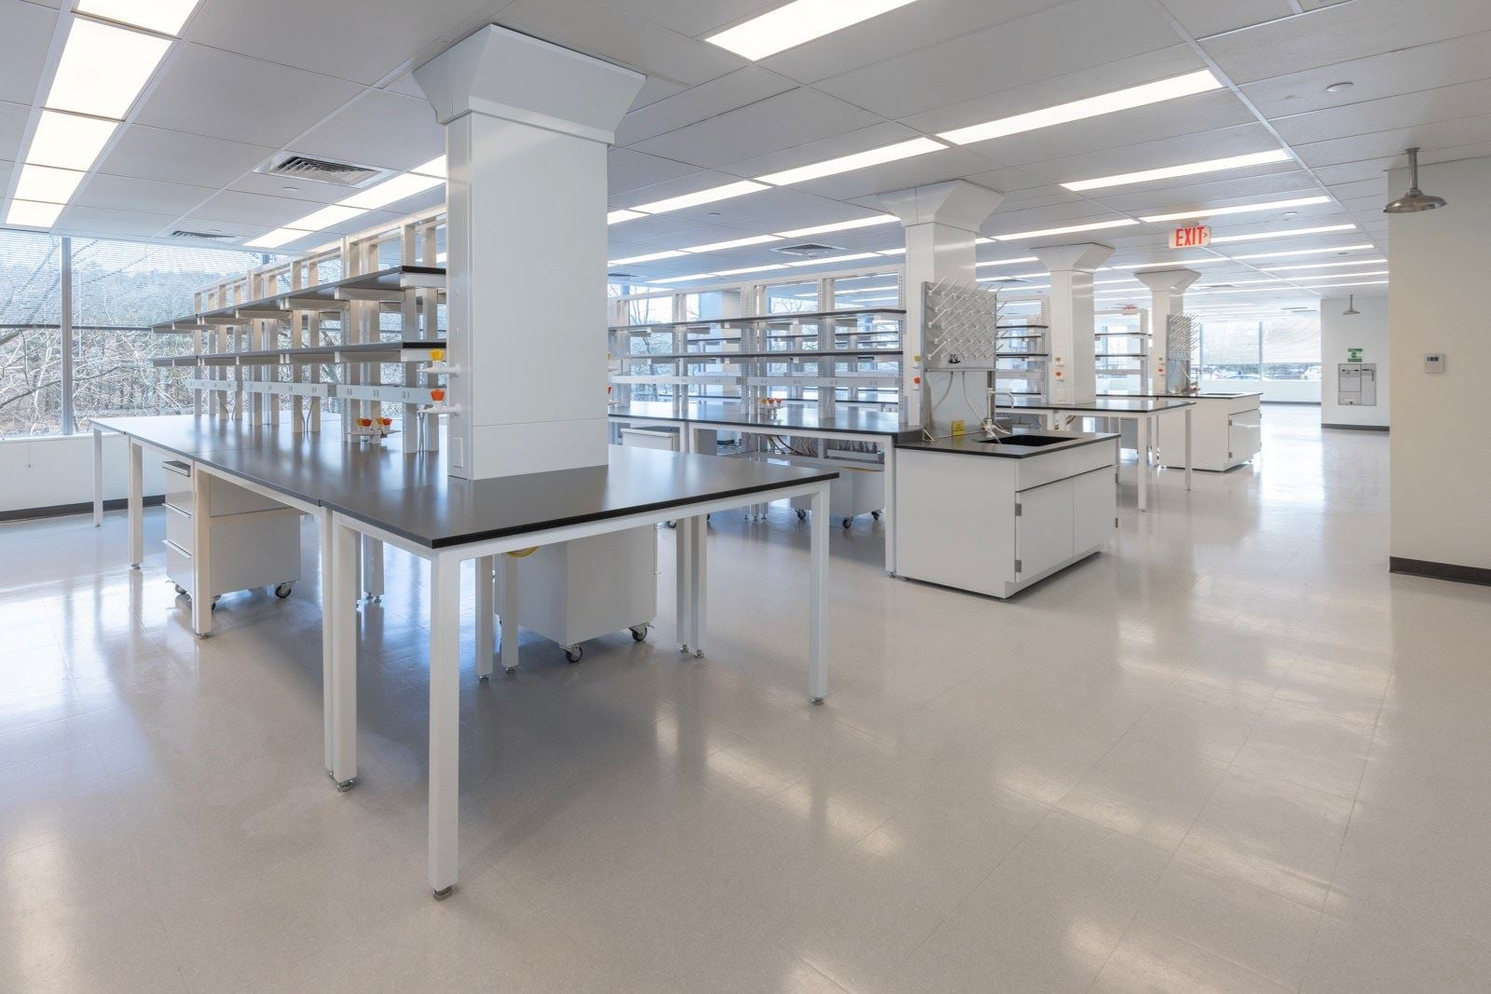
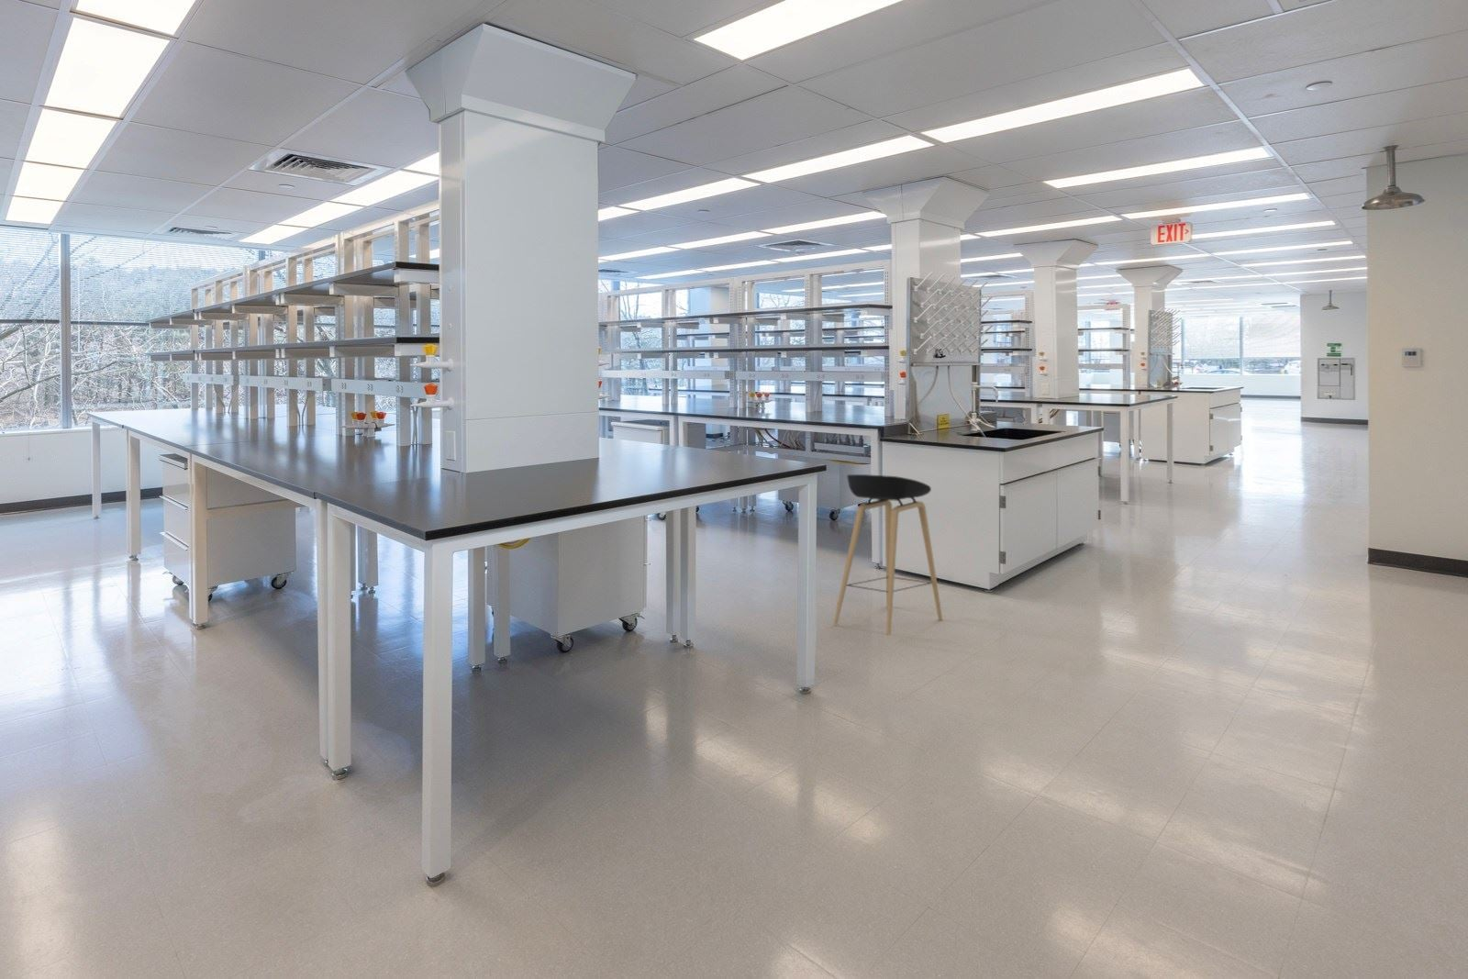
+ stool (889, 547)
